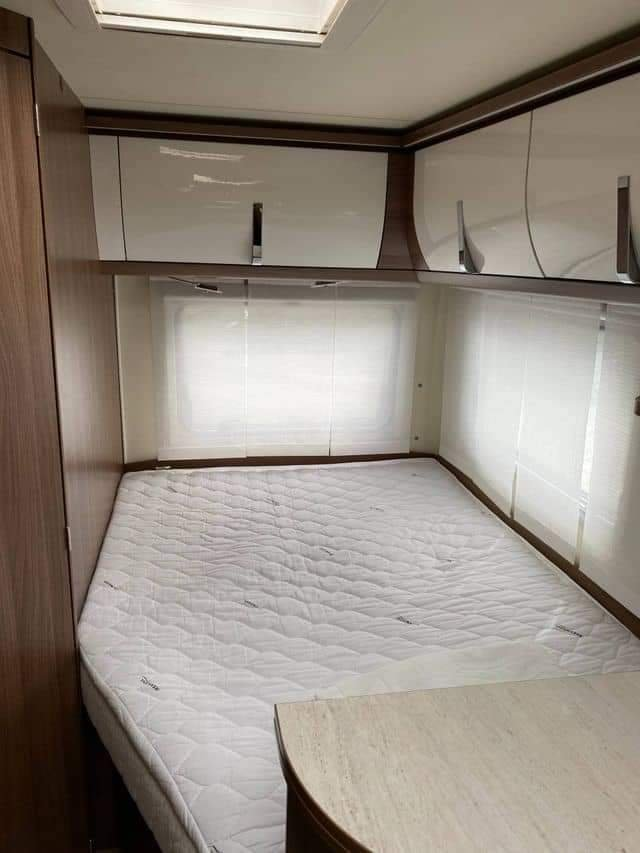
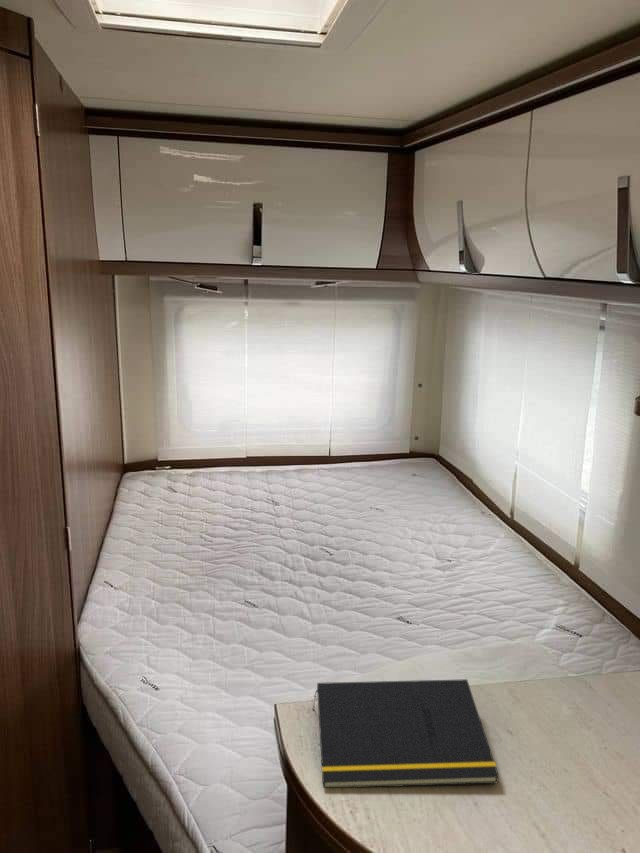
+ notepad (401, 729)
